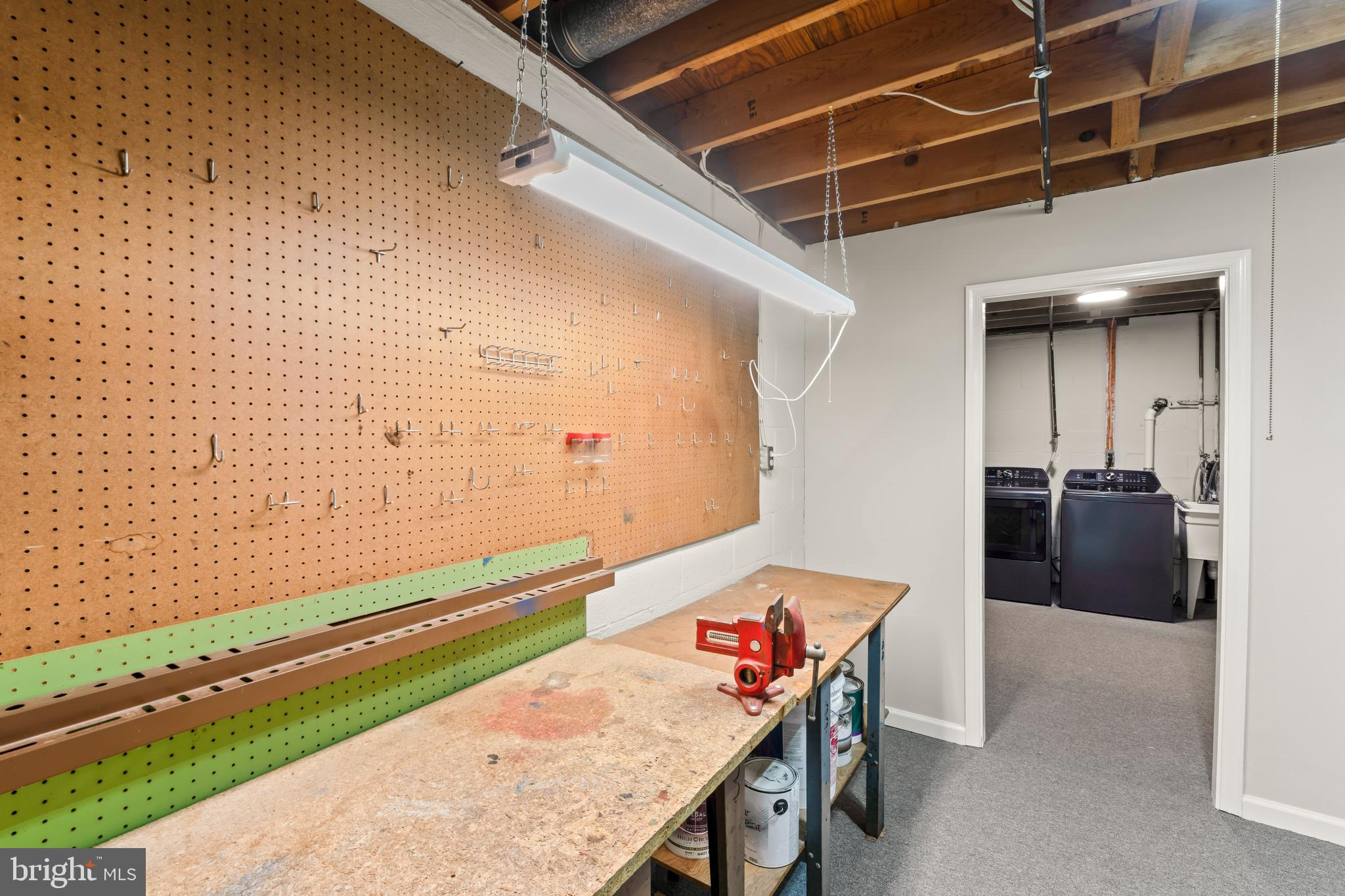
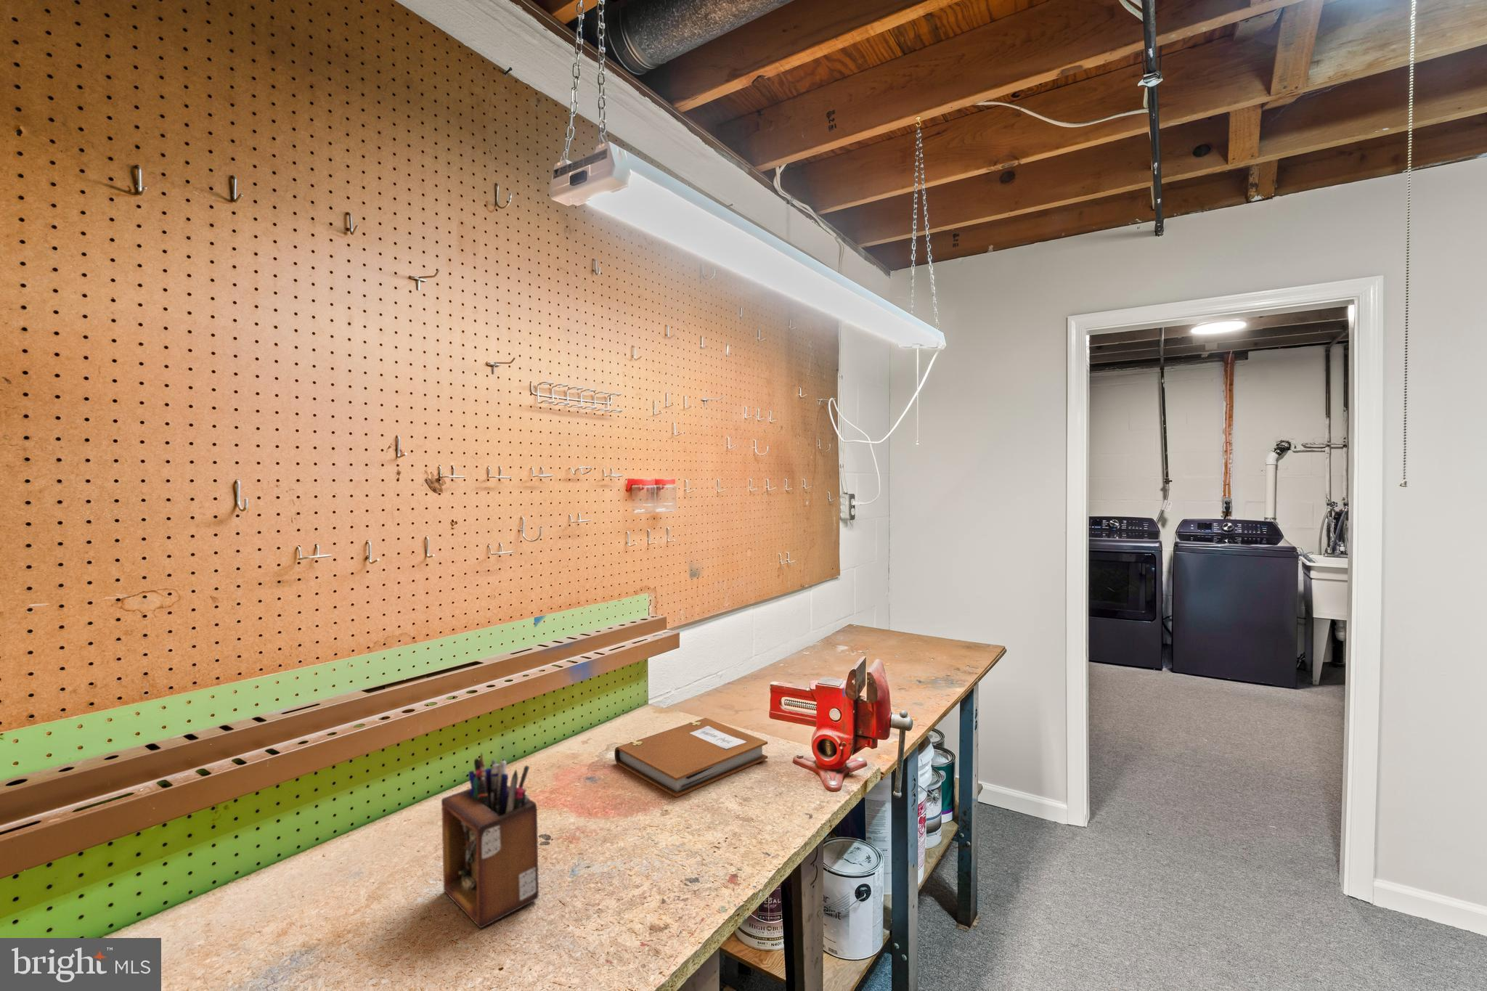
+ notebook (693, 751)
+ desk organizer (489, 830)
